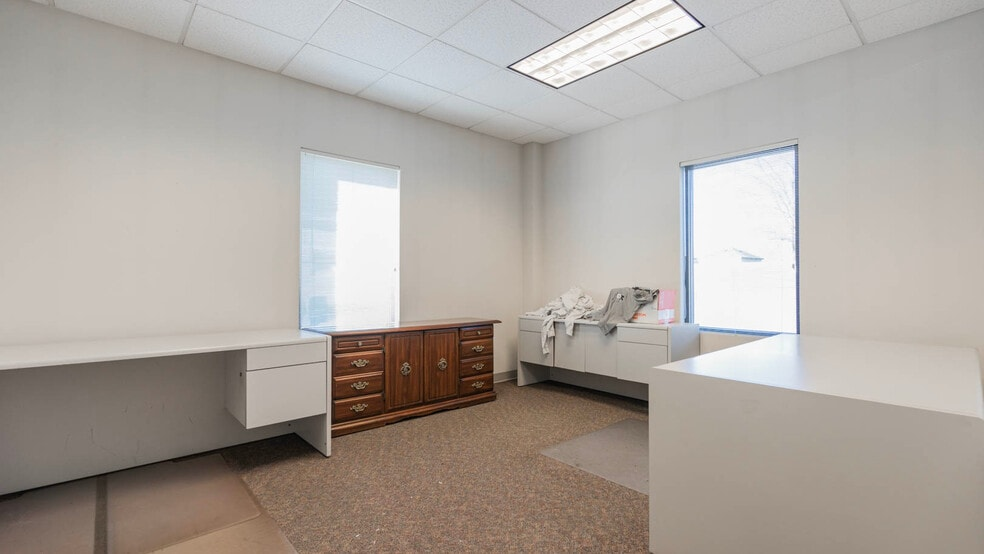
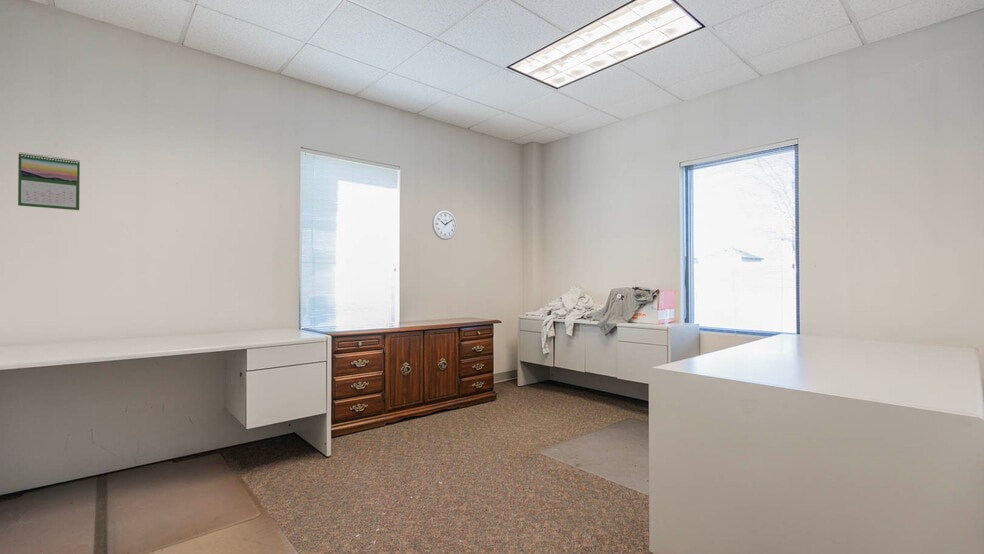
+ wall clock (445, 224)
+ calendar (49, 181)
